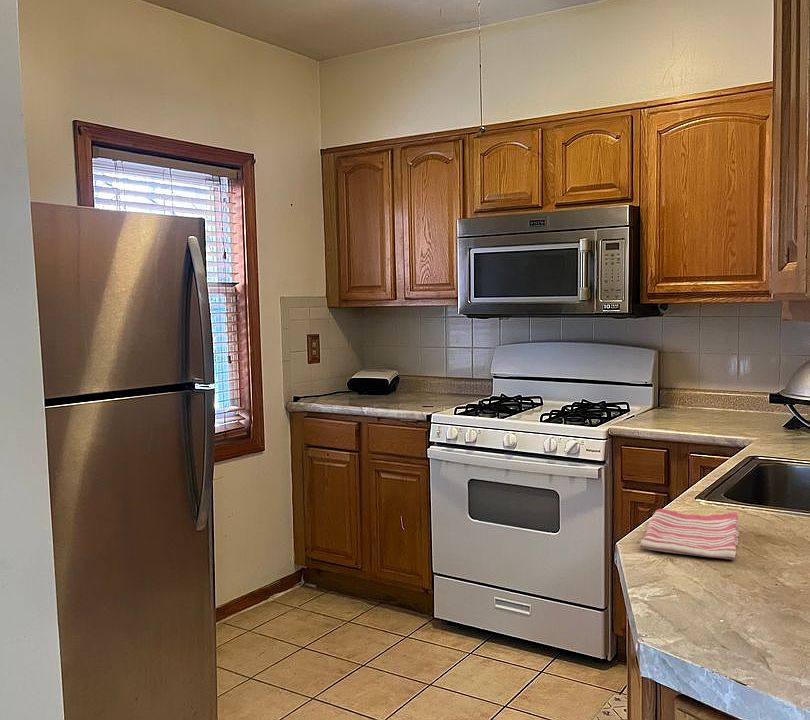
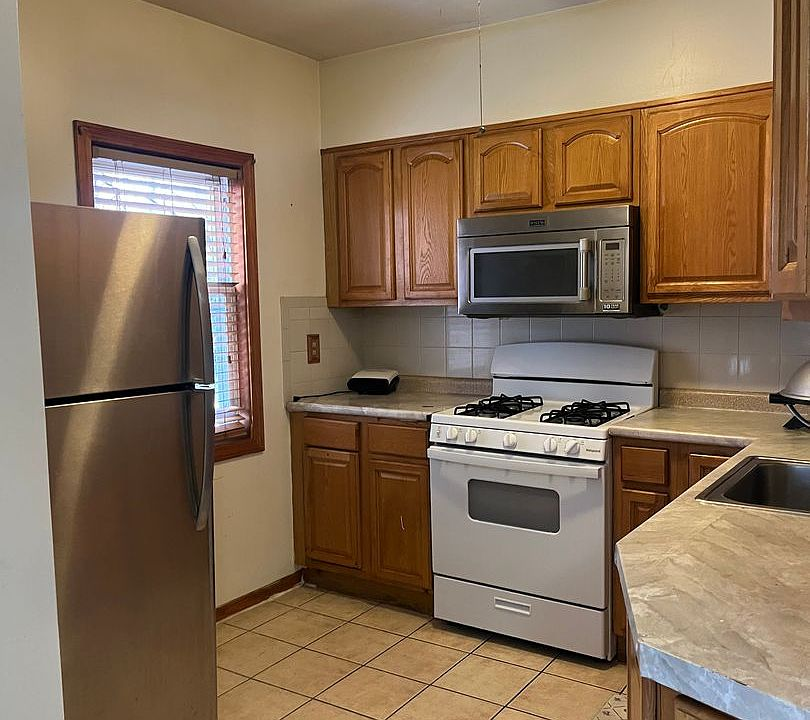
- dish towel (691, 530)
